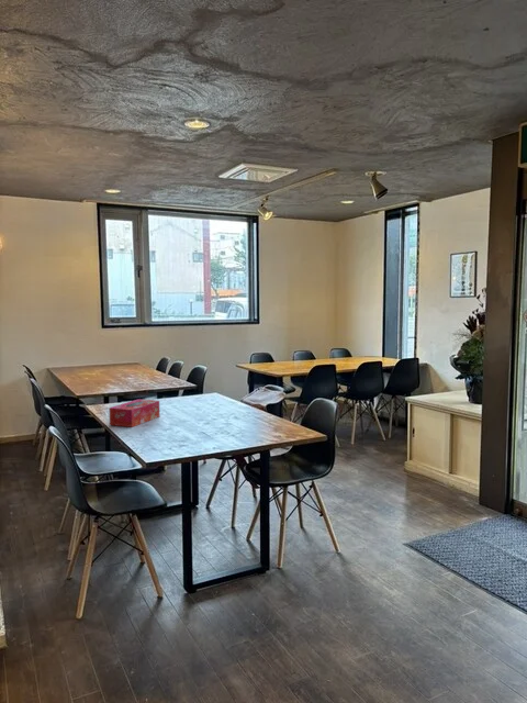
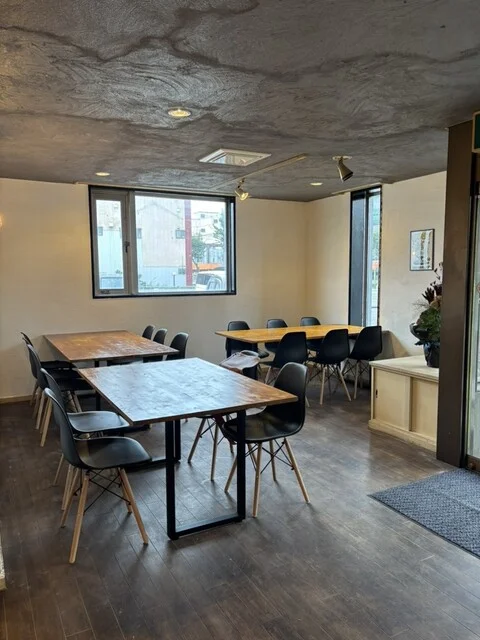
- tissue box (135, 412)
